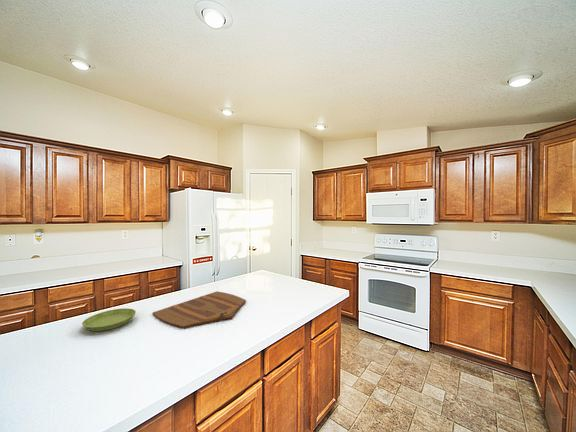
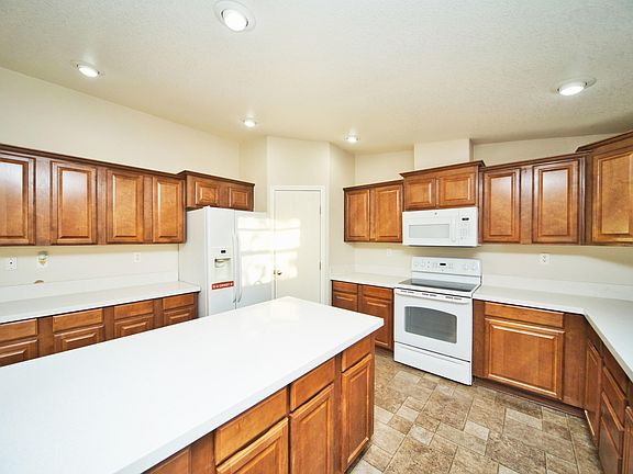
- cutting board (208, 307)
- saucer (110, 320)
